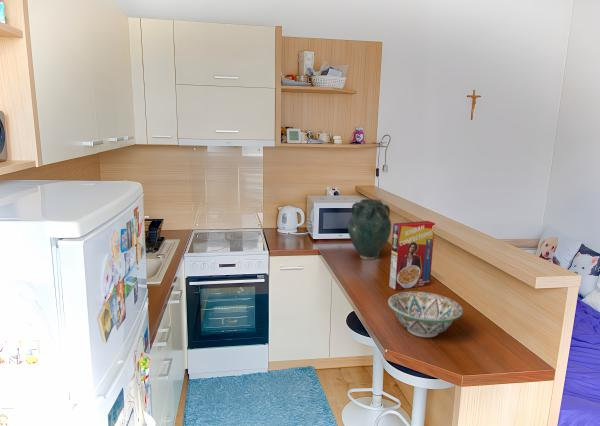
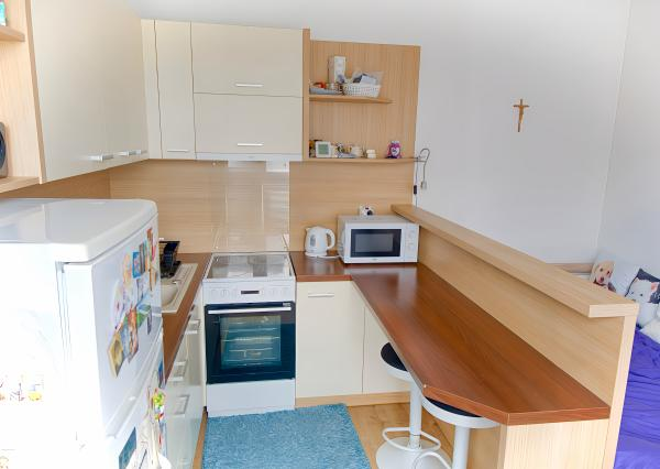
- vase (369, 229)
- decorative bowl (423, 317)
- cereal box (411, 254)
